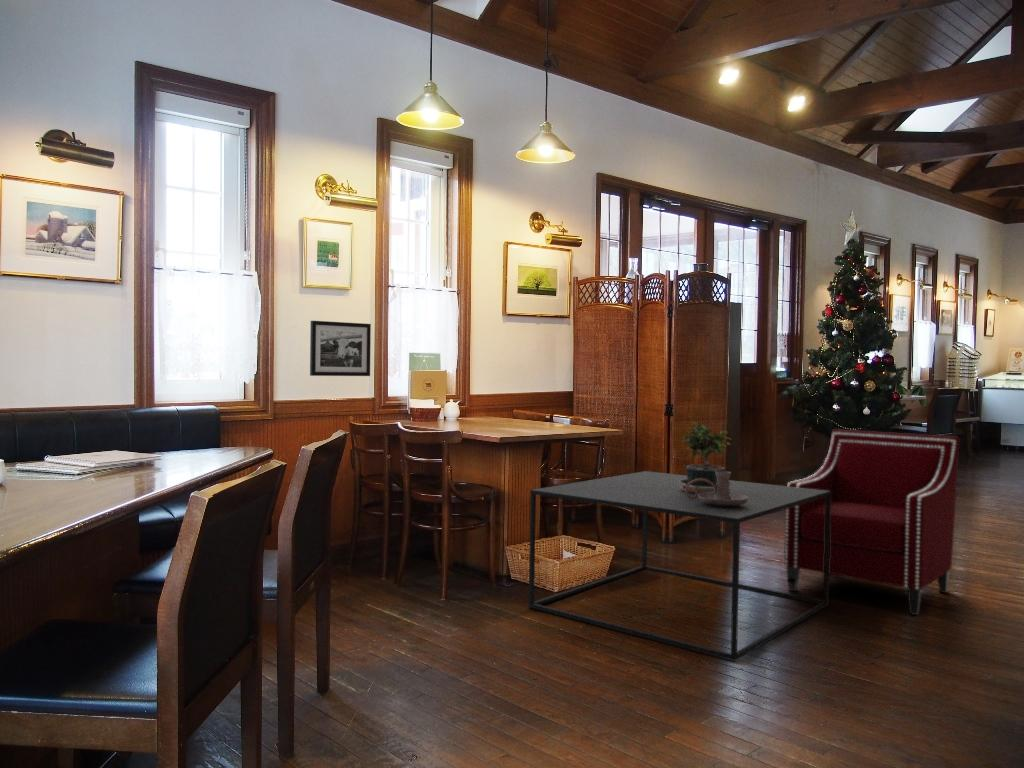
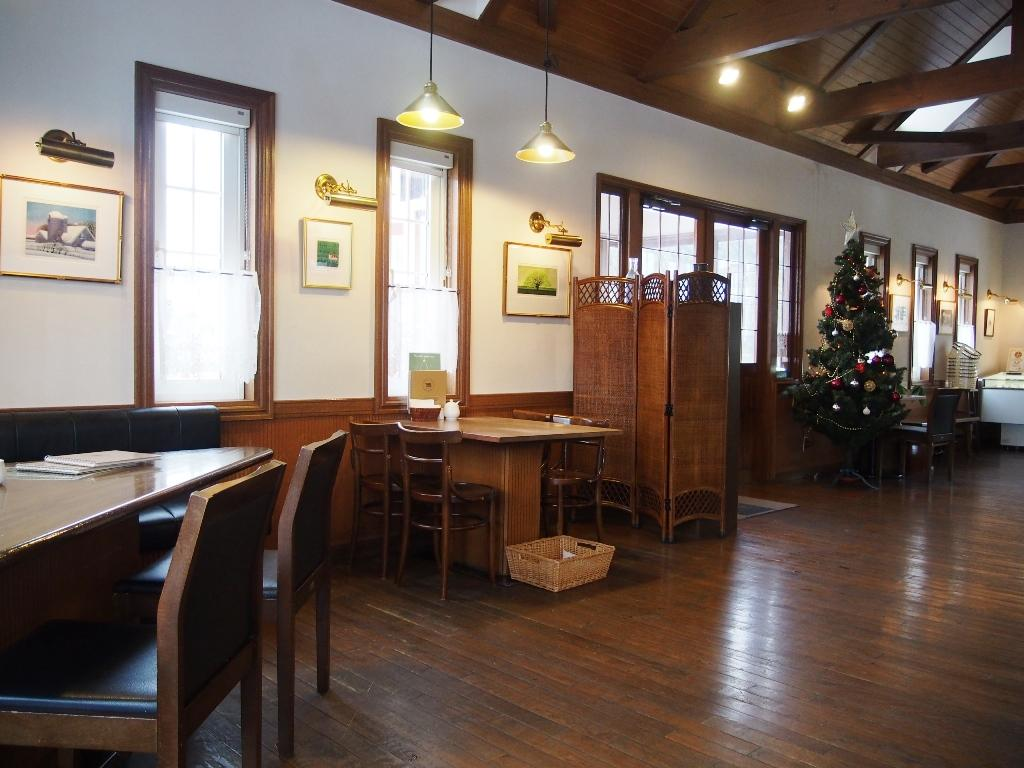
- armchair (872, 512)
- candle holder (716, 487)
- picture frame (341, 349)
- coffee table (675, 571)
- potted plant (702, 455)
